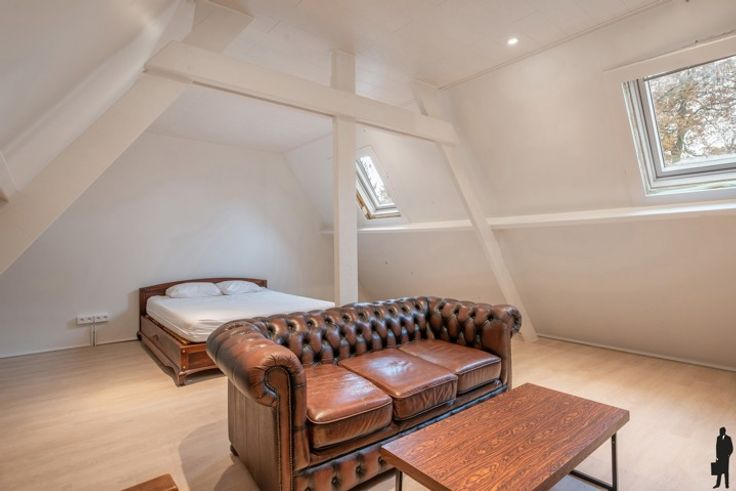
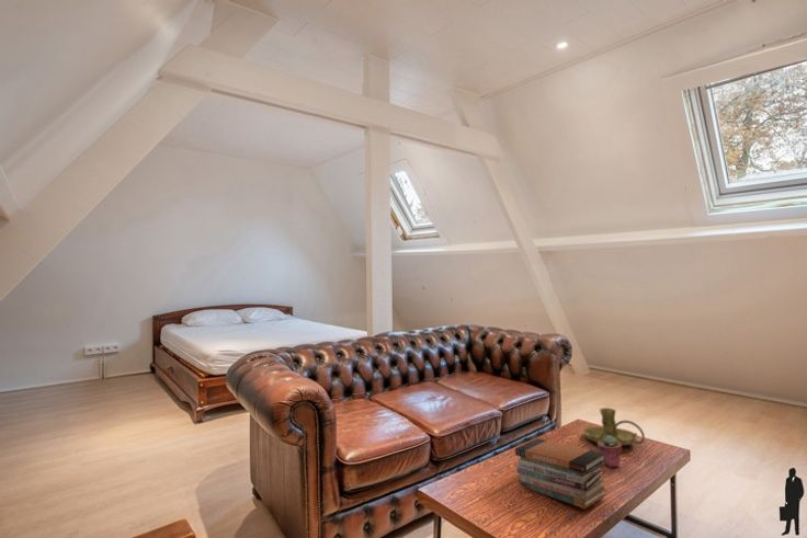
+ potted succulent (610, 449)
+ book stack (559, 469)
+ candle holder (614, 426)
